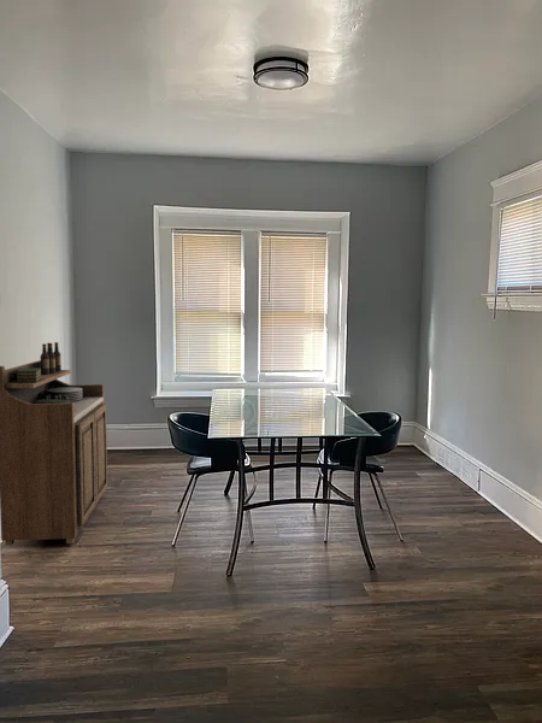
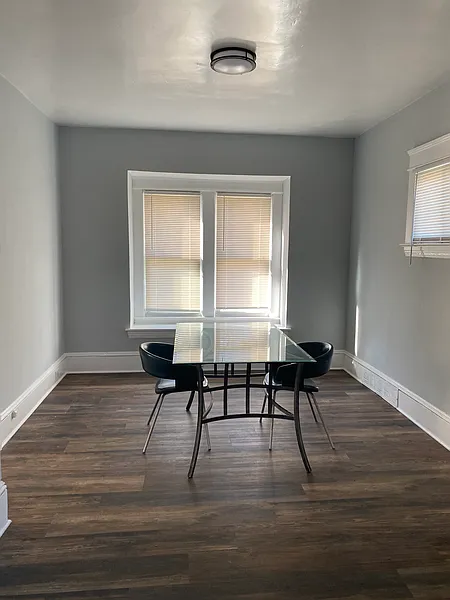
- sideboard (59, 433)
